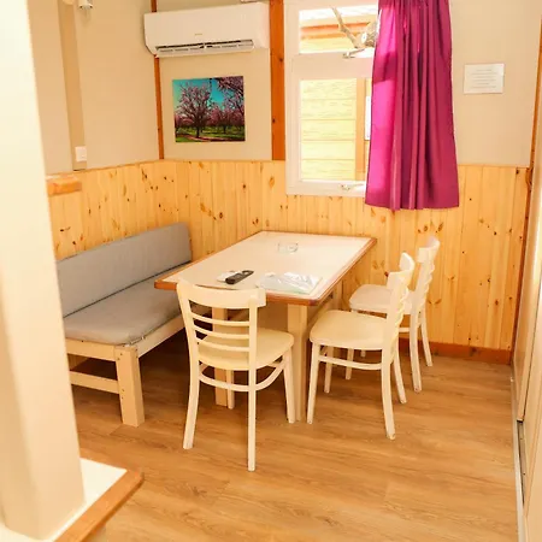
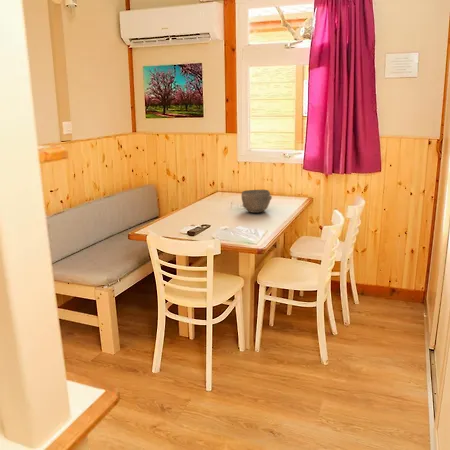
+ bowl (256, 201)
